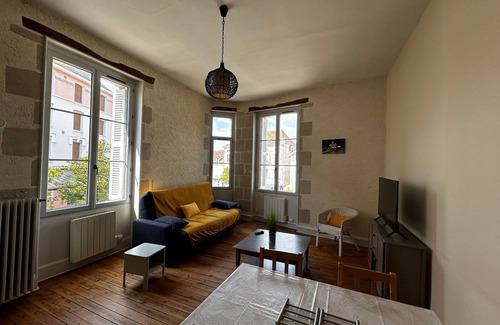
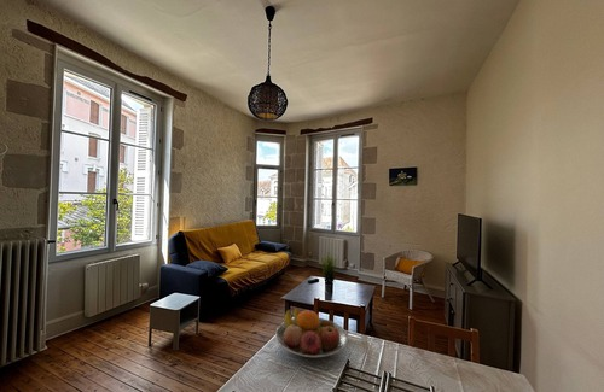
+ fruit bowl (310, 330)
